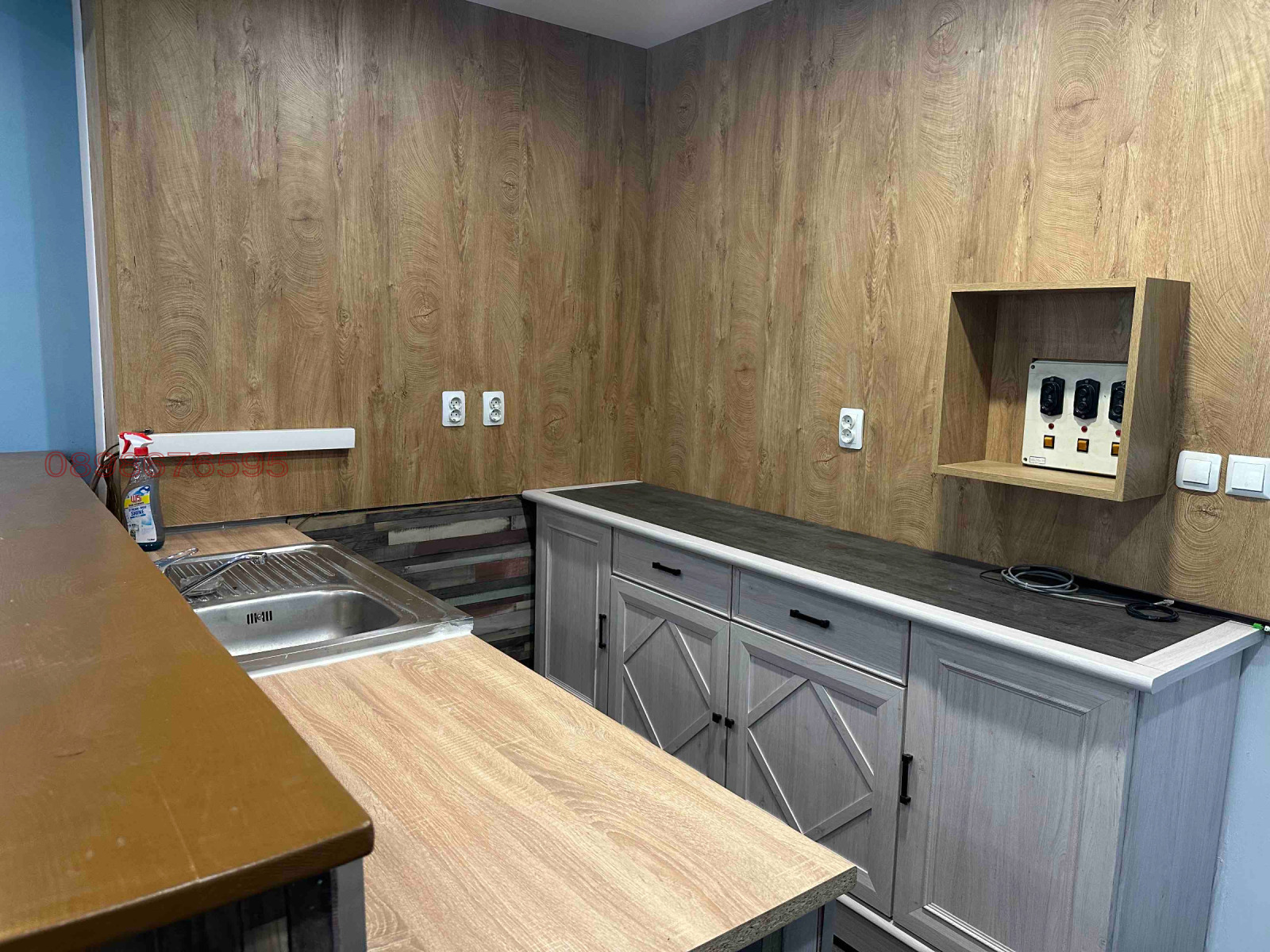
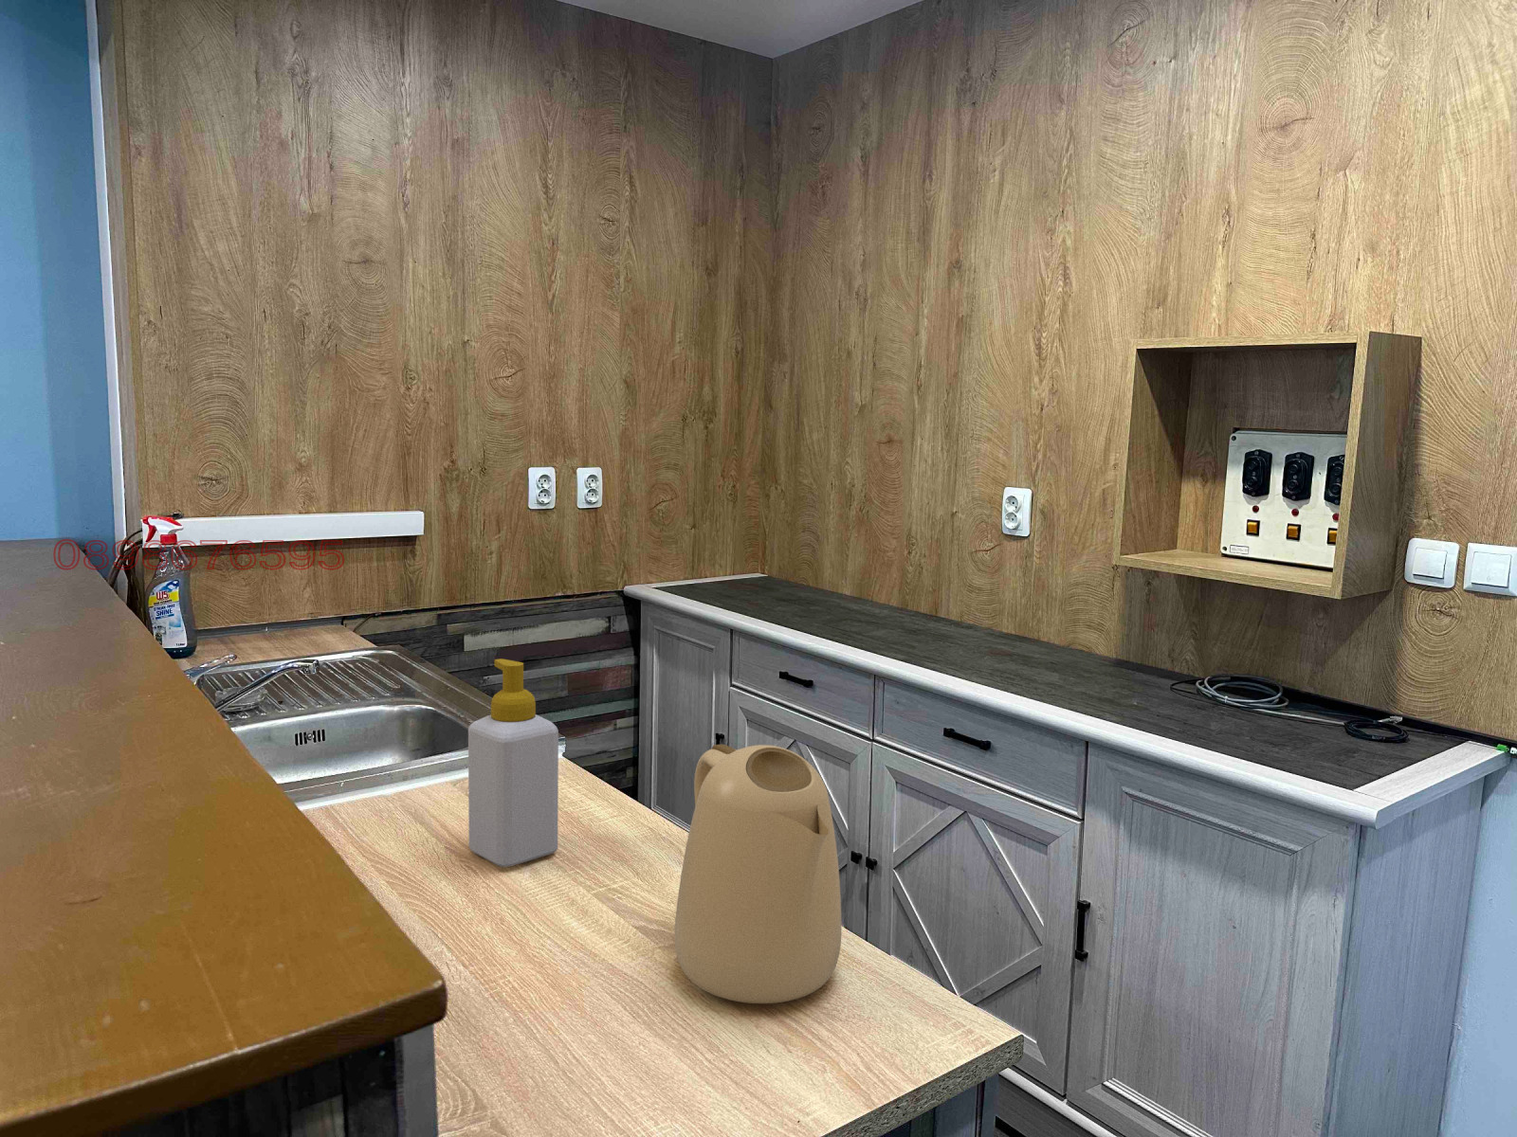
+ soap bottle (512, 758)
+ kettle (754, 855)
